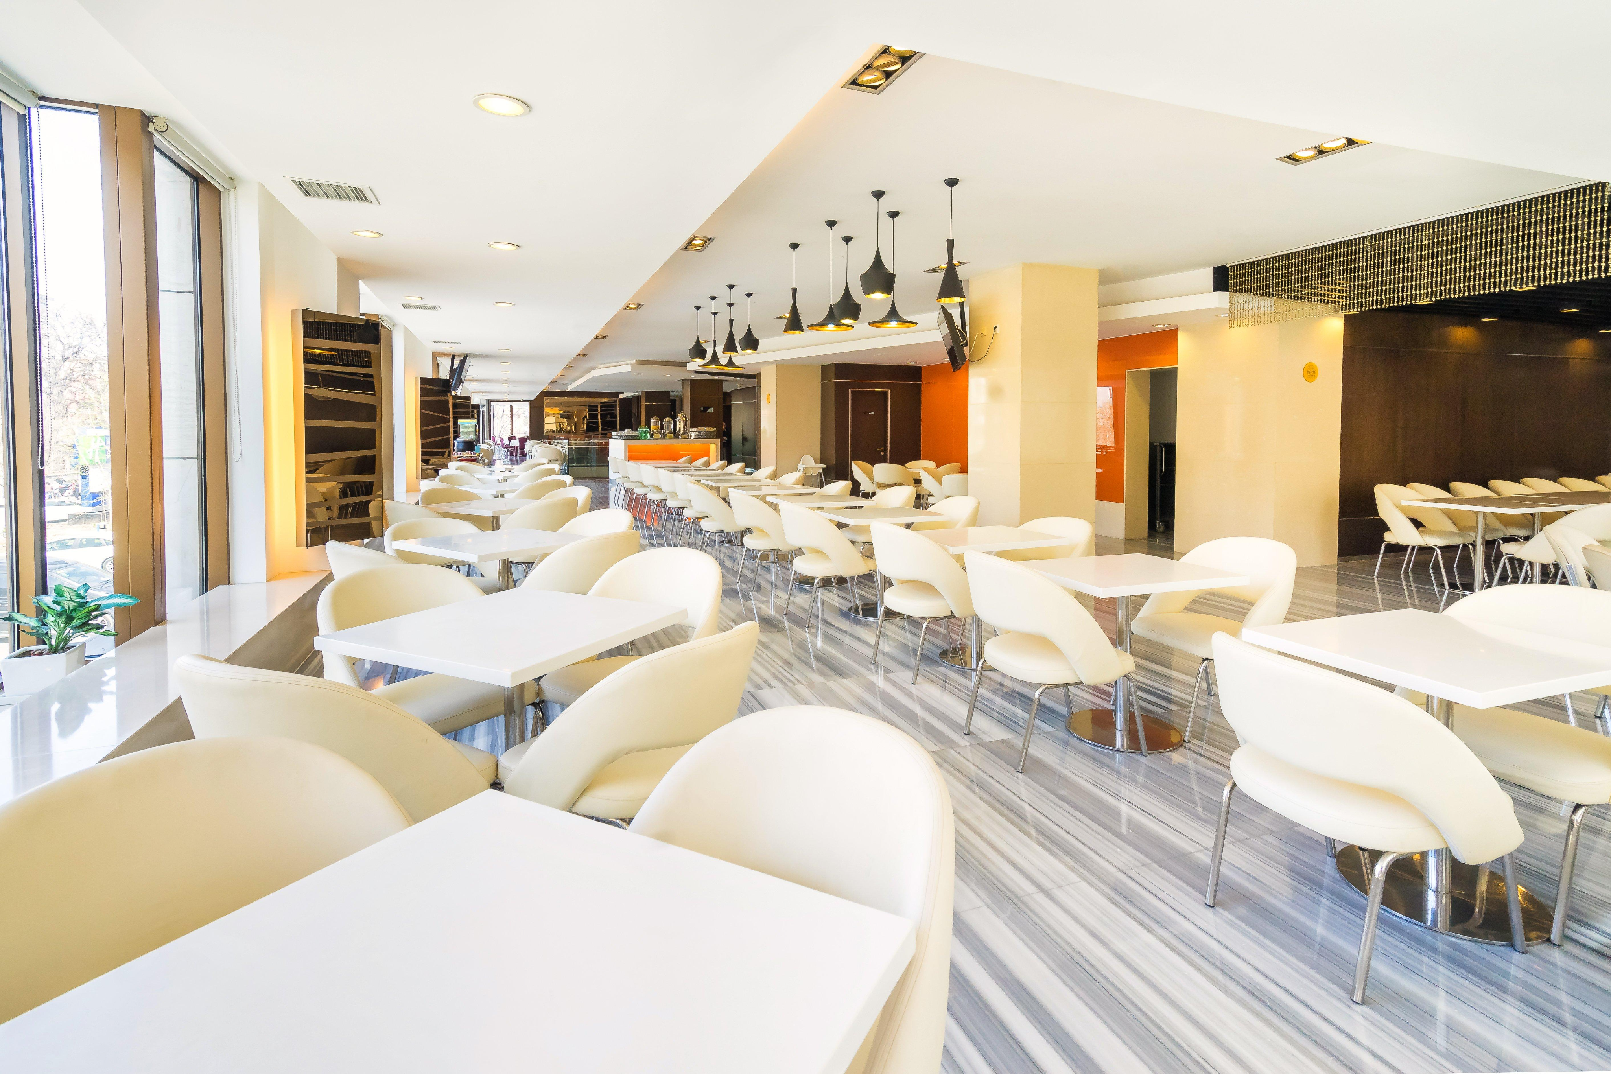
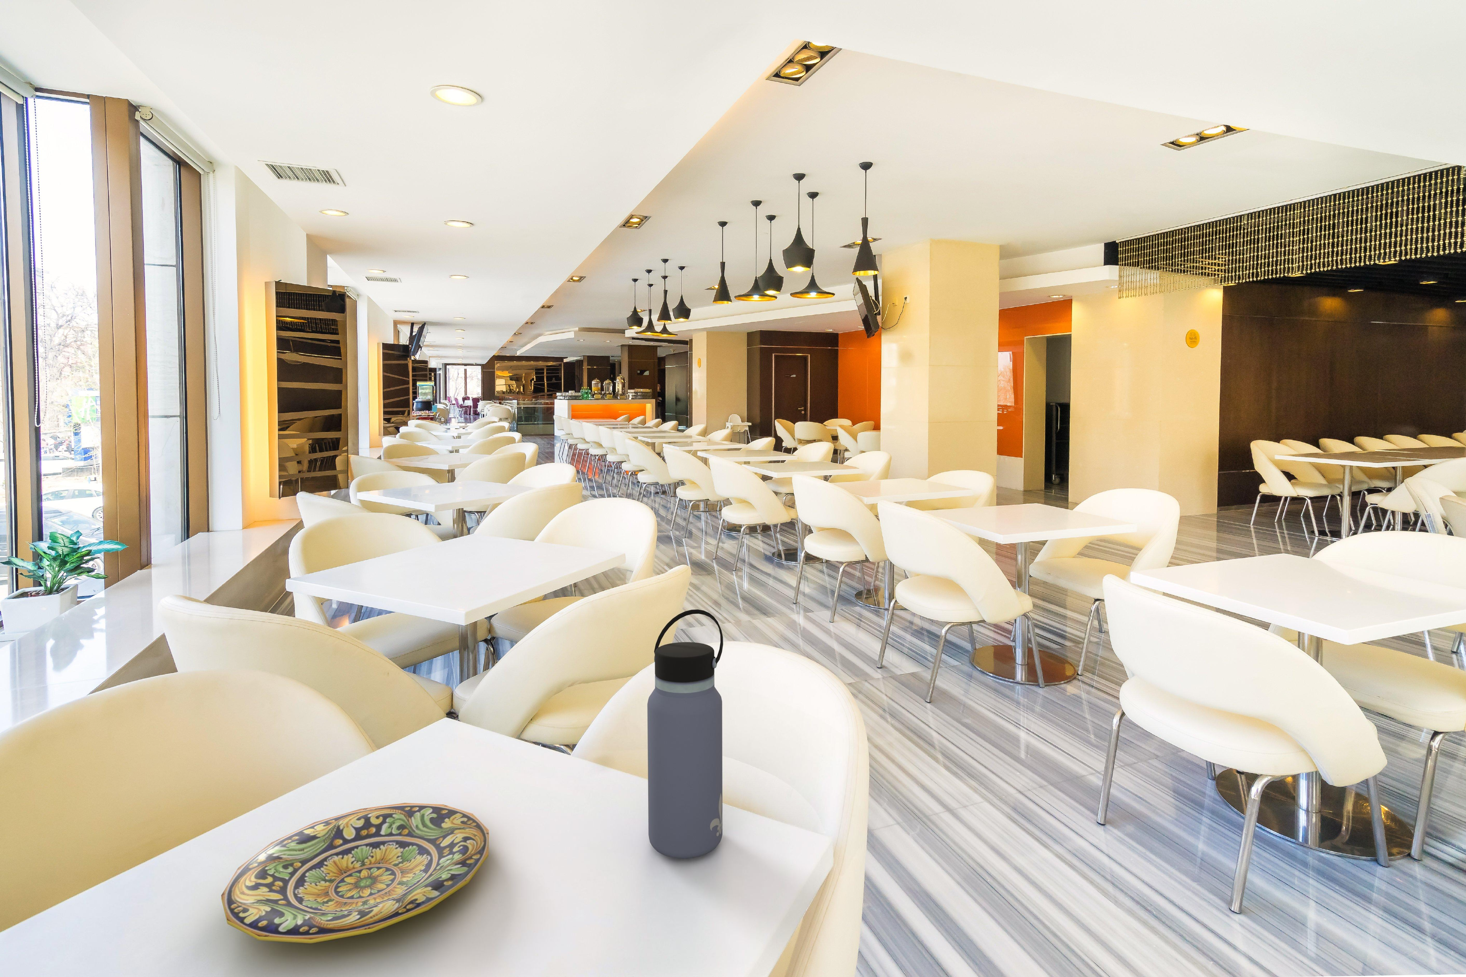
+ water bottle (686, 729)
+ plate (365, 872)
